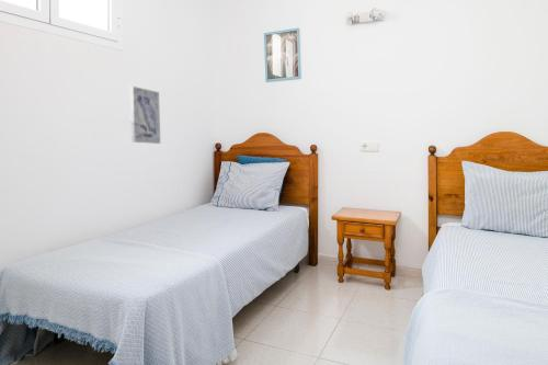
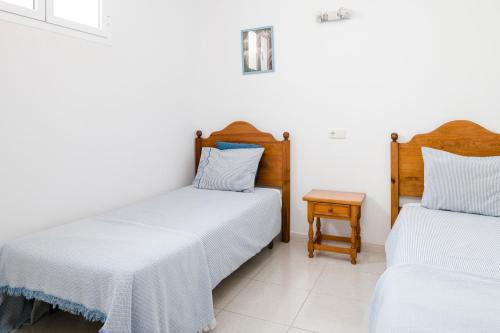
- wall art (146, 116)
